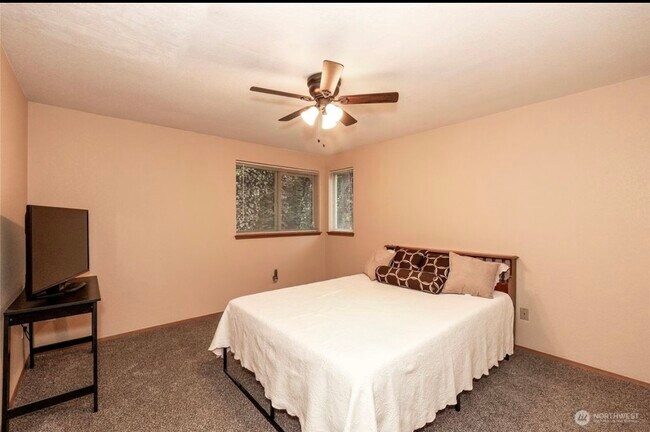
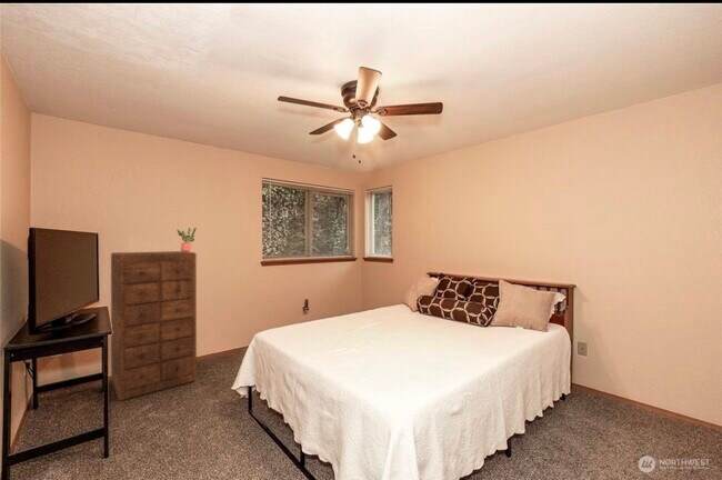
+ dresser (153, 316)
+ potted plant (182, 239)
